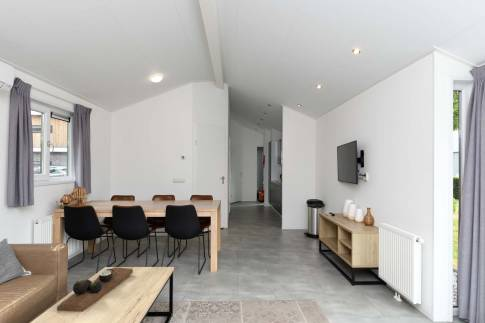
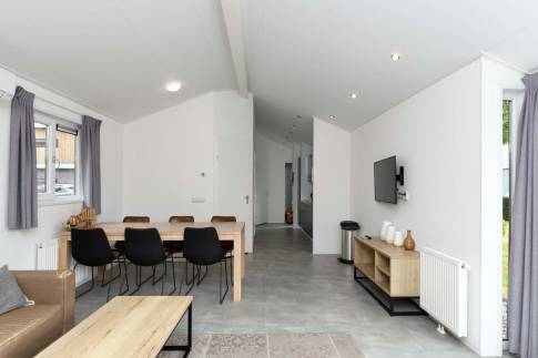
- decorative tray (100, 279)
